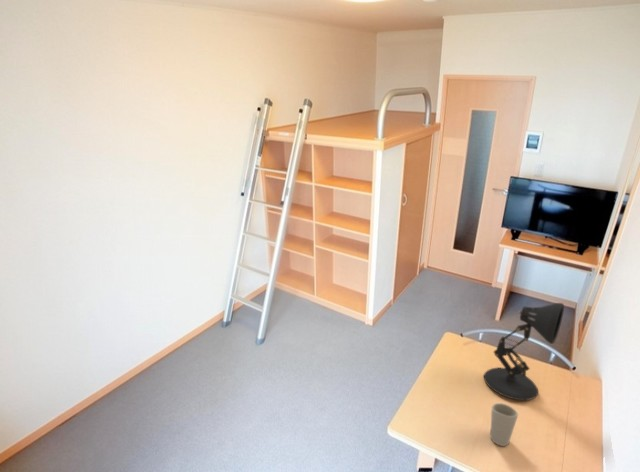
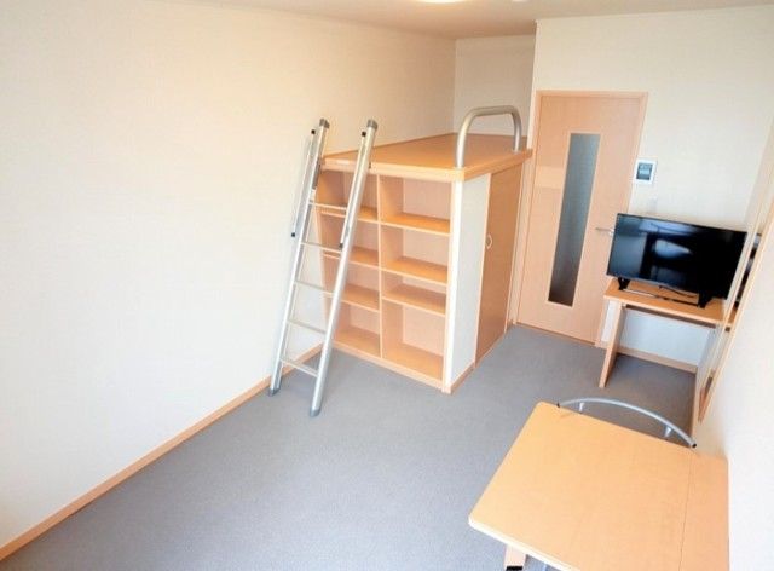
- desk lamp (520, 341)
- cup (502, 423)
